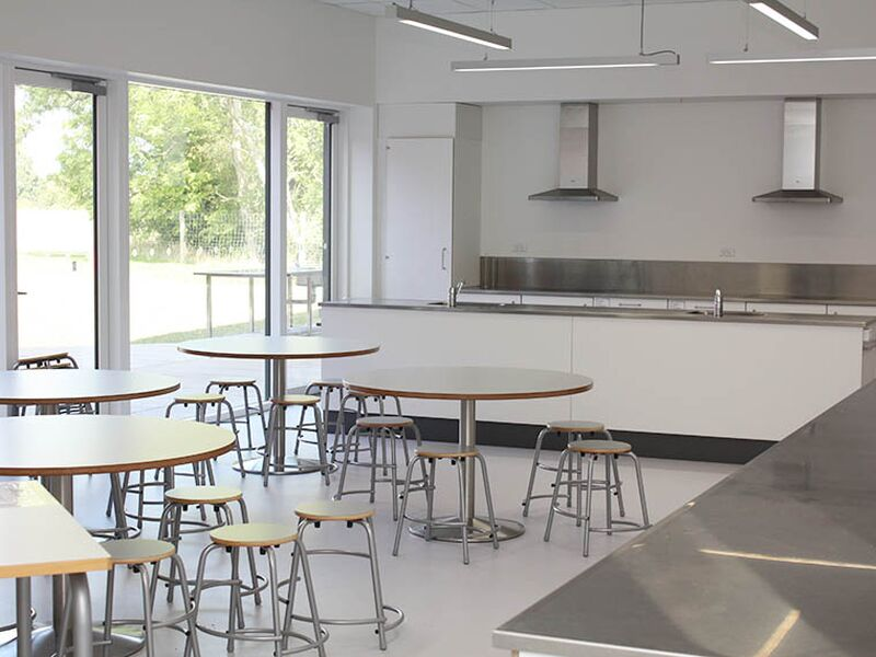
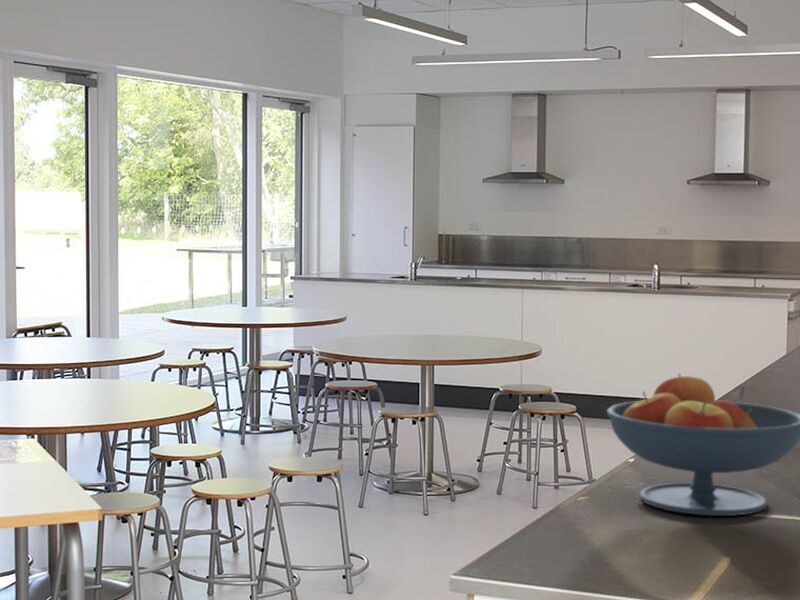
+ fruit bowl (704, 441)
